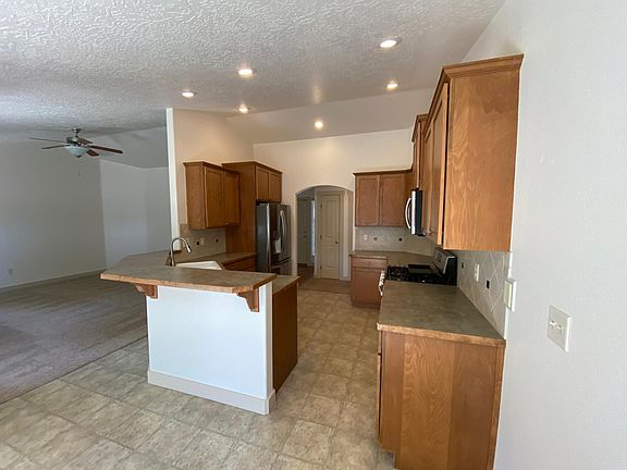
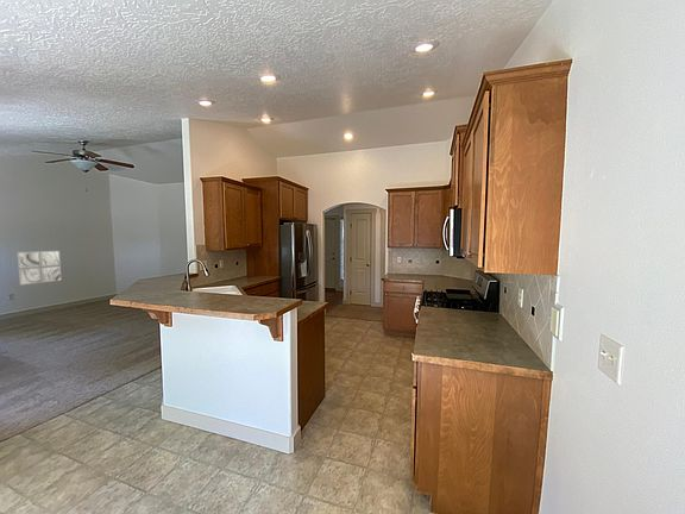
+ wall art (40, 268)
